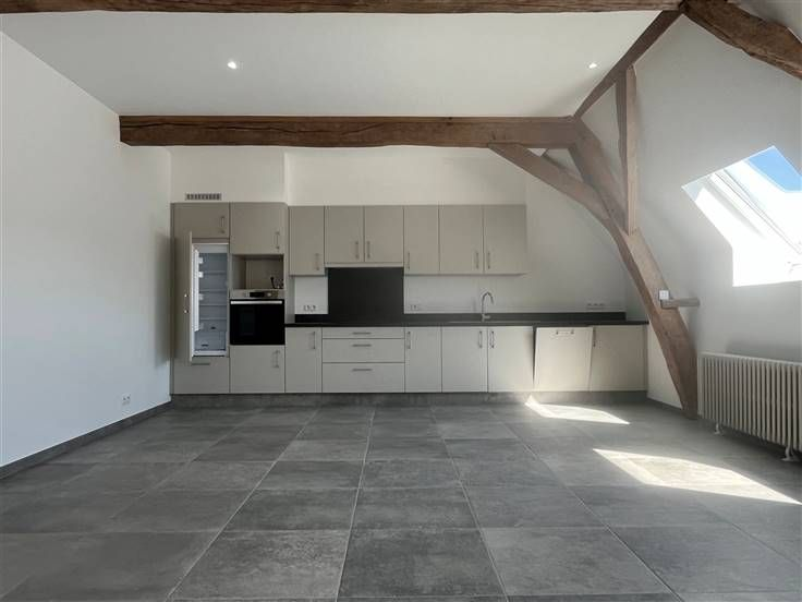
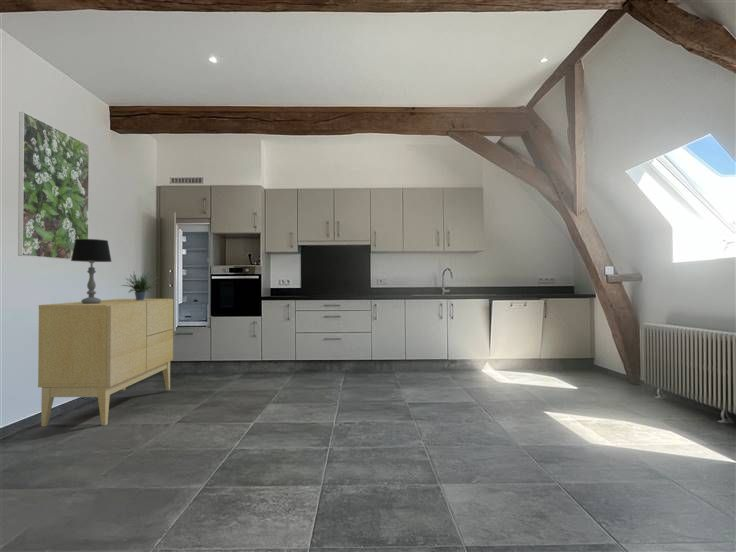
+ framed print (57, 194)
+ potted plant (141, 282)
+ sideboard (116, 353)
+ table lamp (91, 271)
